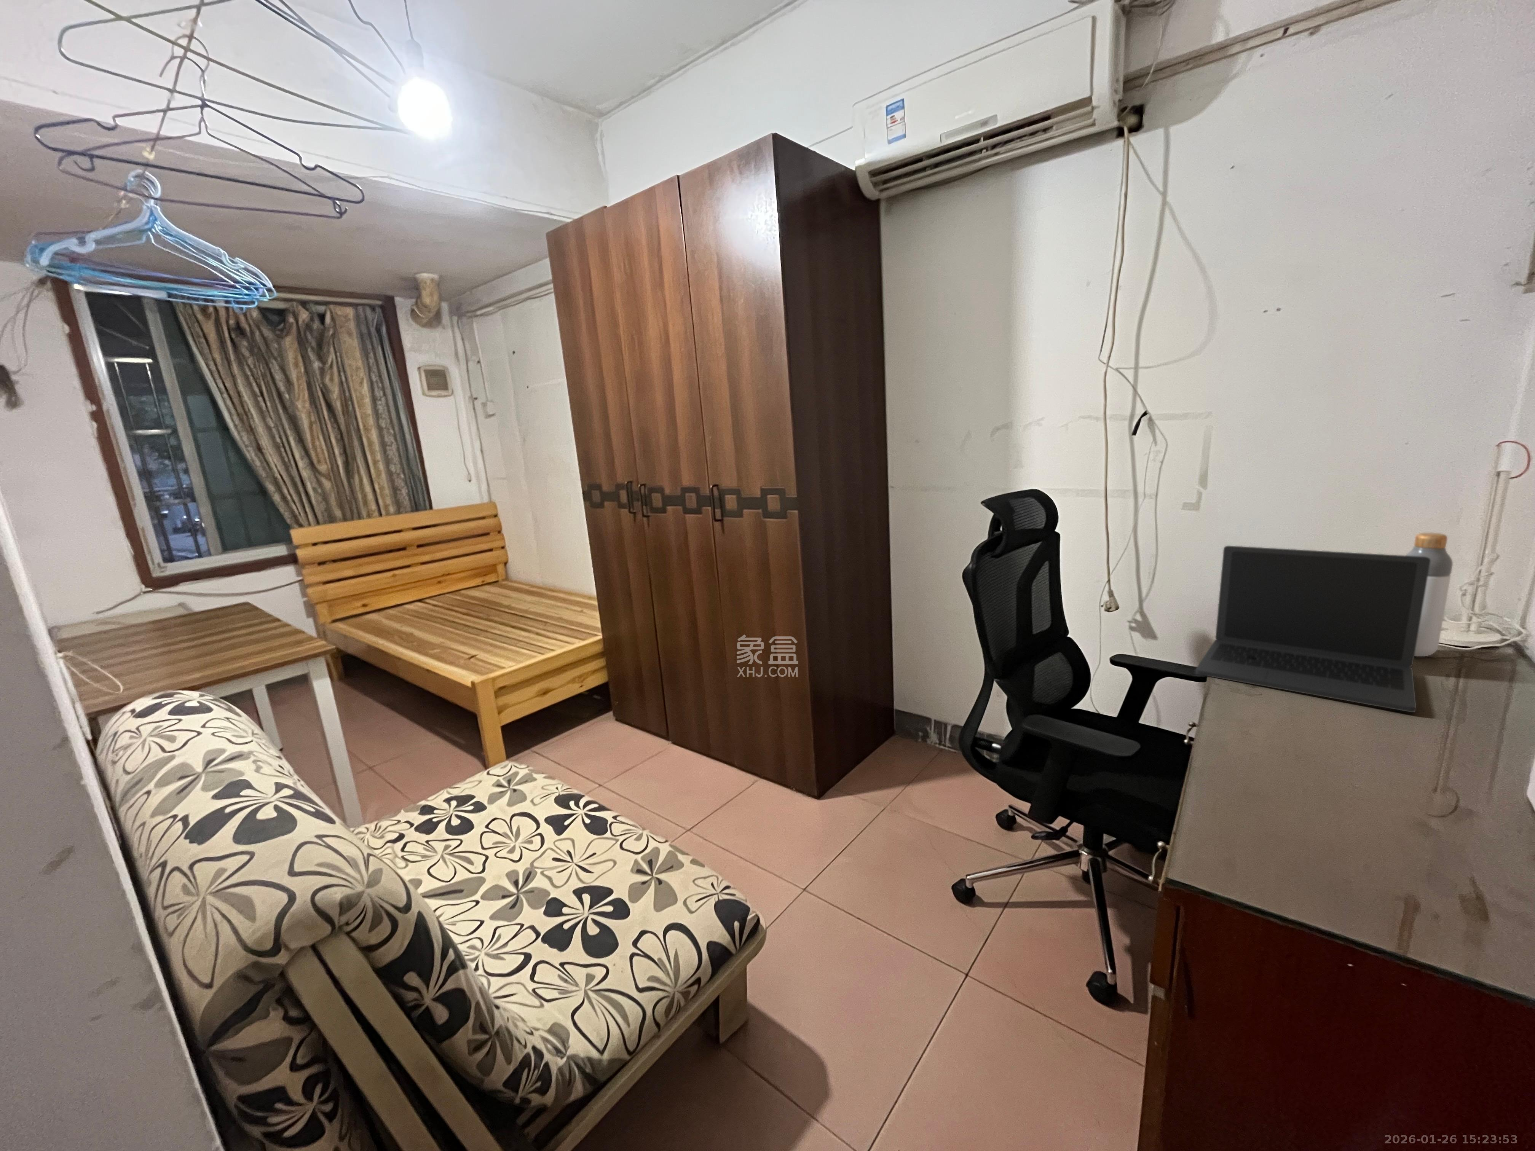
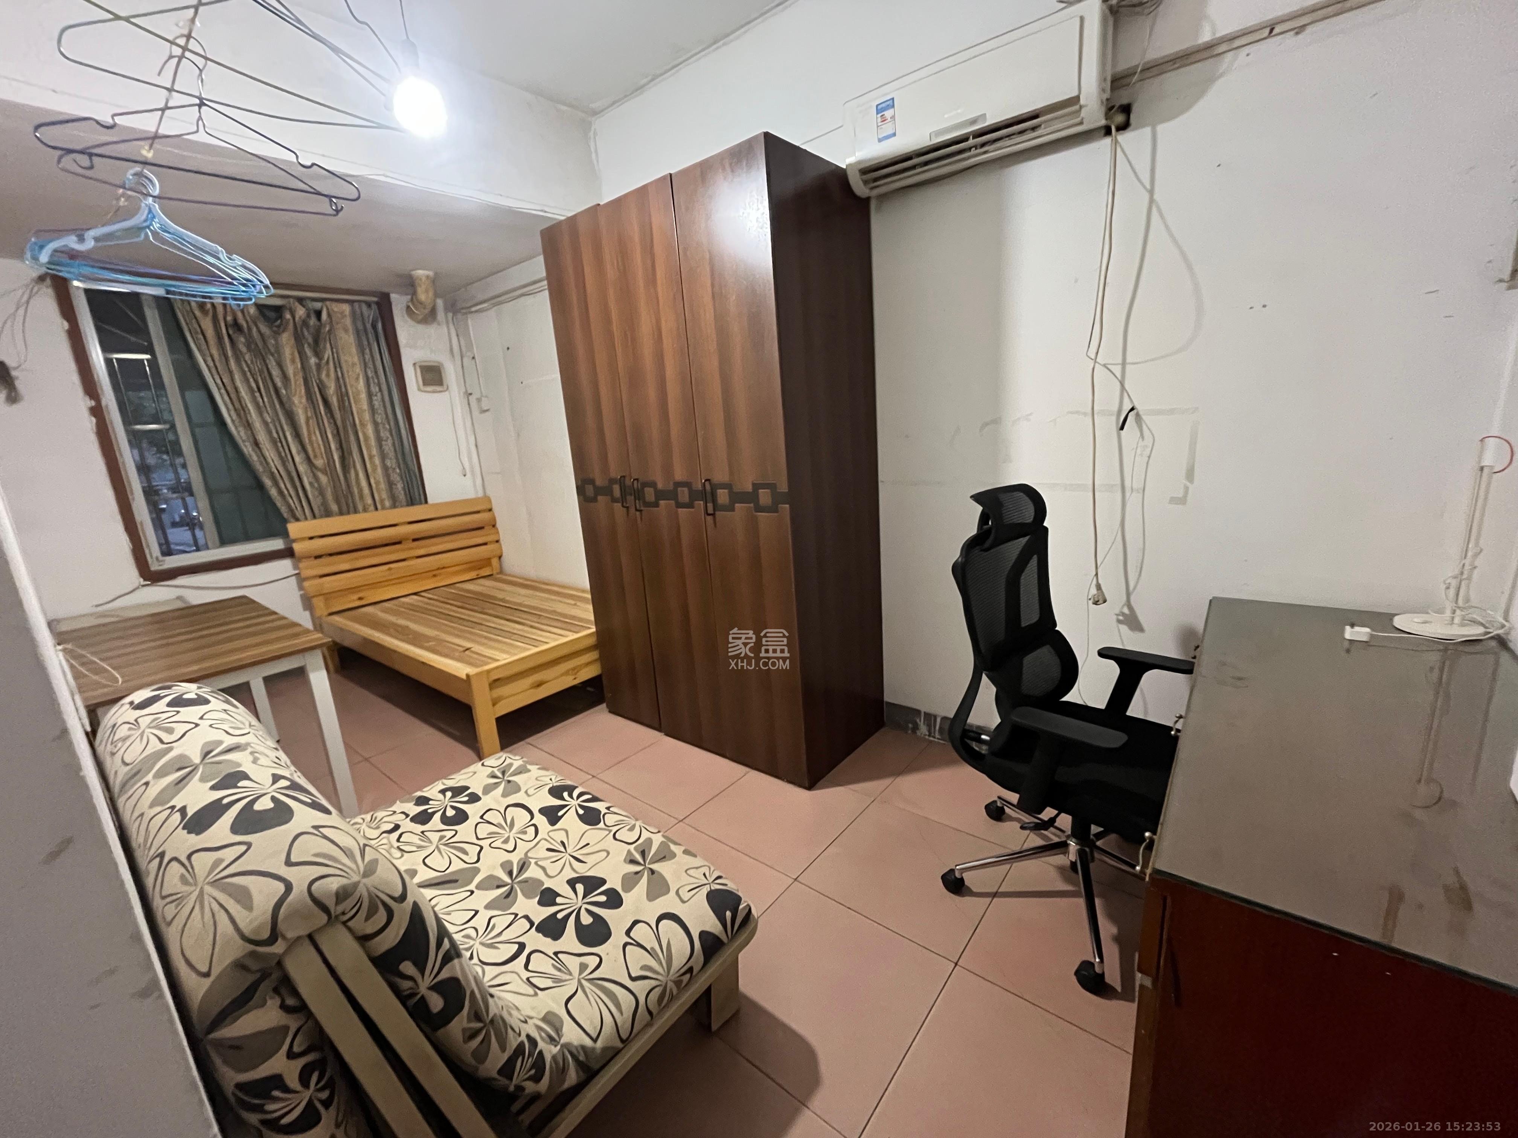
- laptop (1307, 618)
- bottle (1424, 596)
